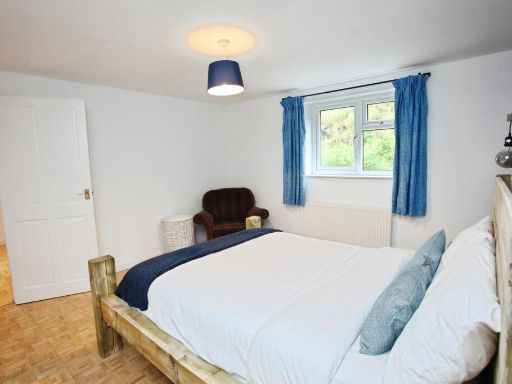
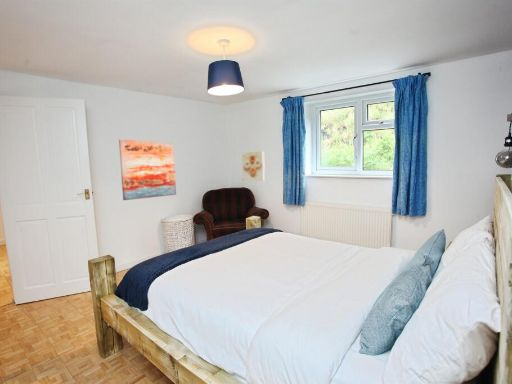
+ wall art (149, 169)
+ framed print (252, 166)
